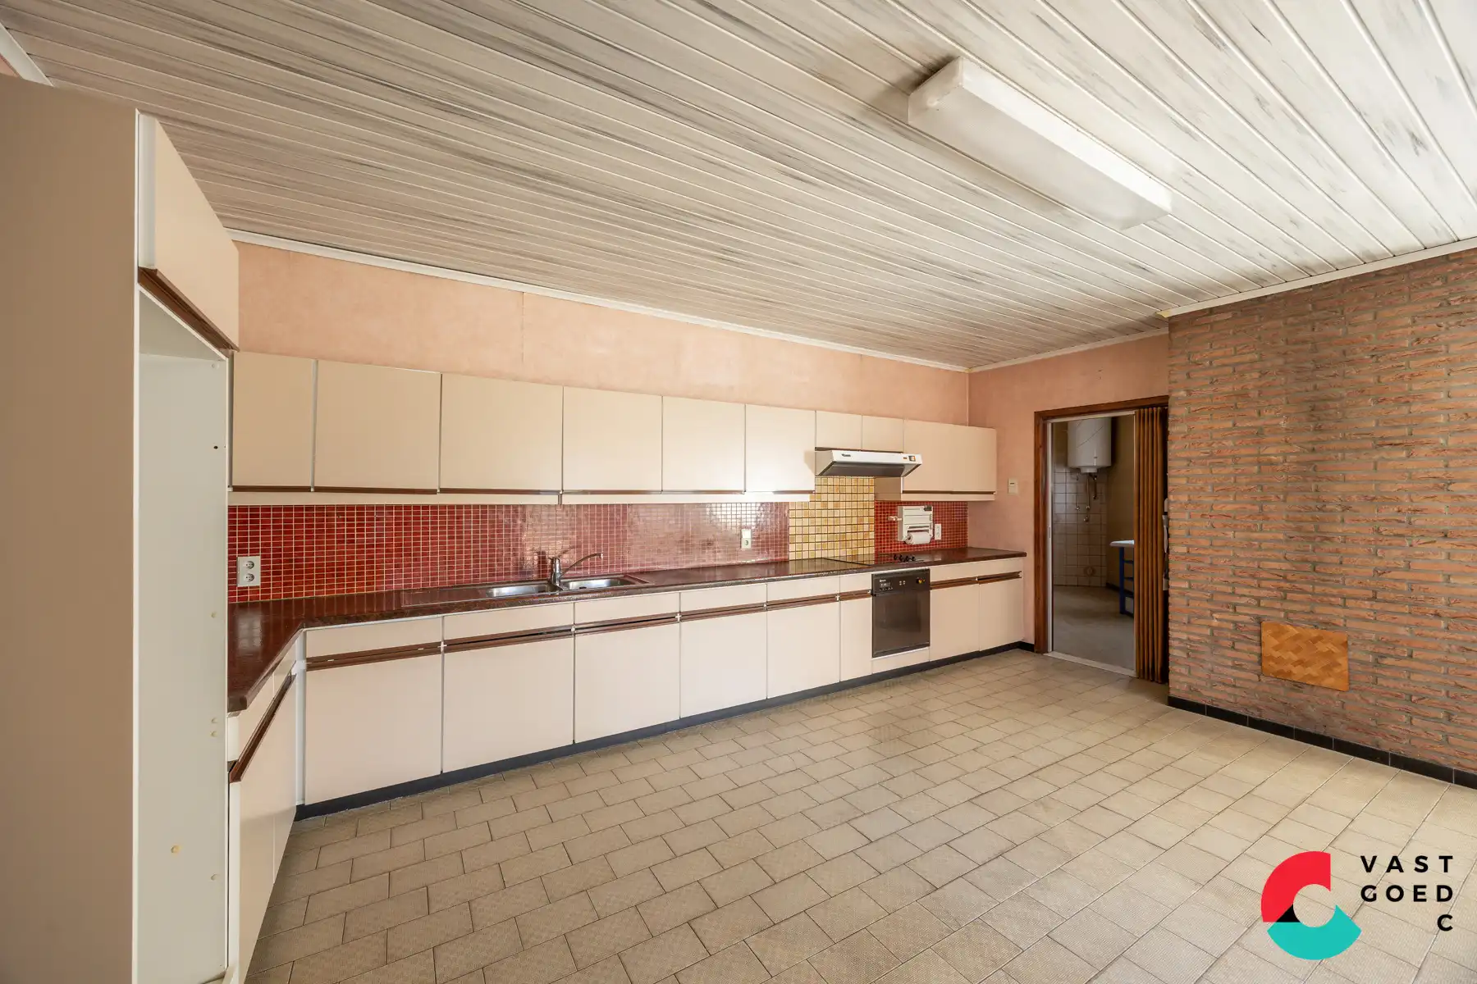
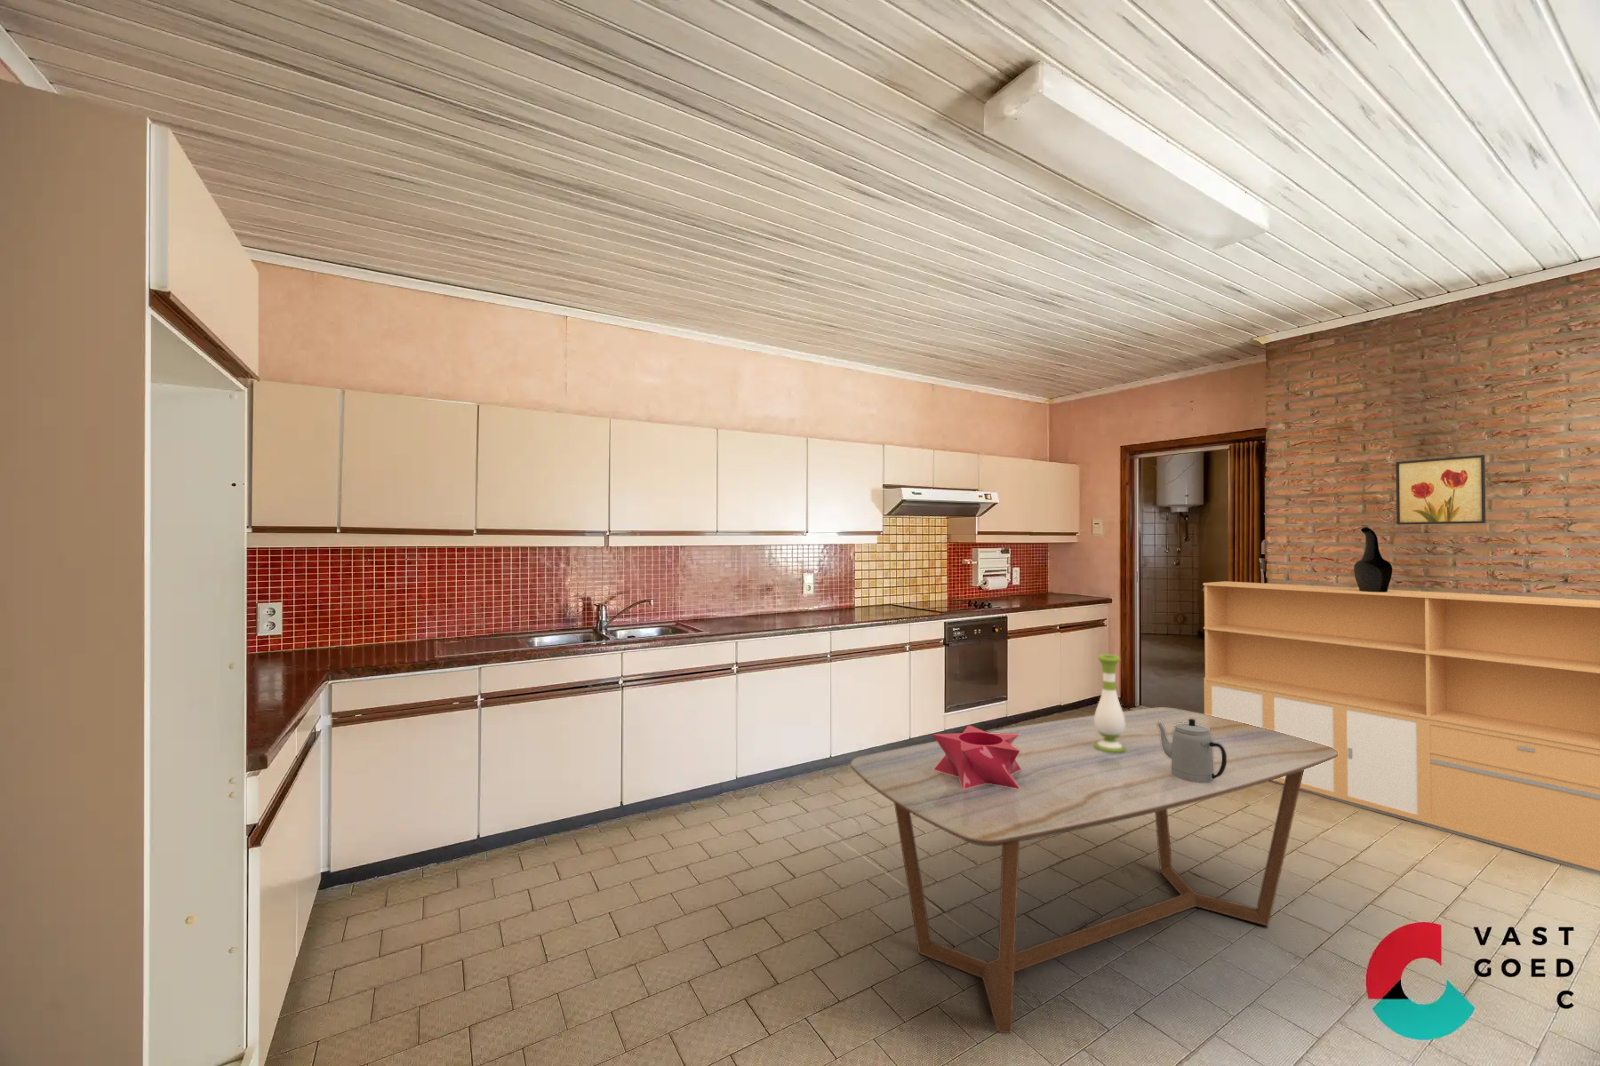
+ dining table (1093, 826)
+ teapot (1189, 745)
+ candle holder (975, 755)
+ wall art (1439, 491)
+ vase (1110, 701)
+ storage cabinet (1389, 700)
+ decorative vase (1373, 559)
